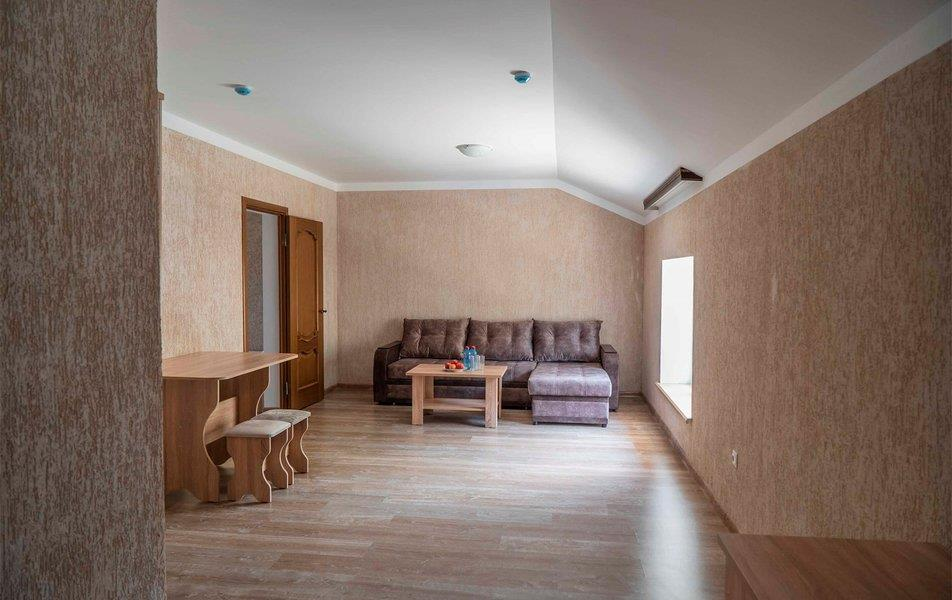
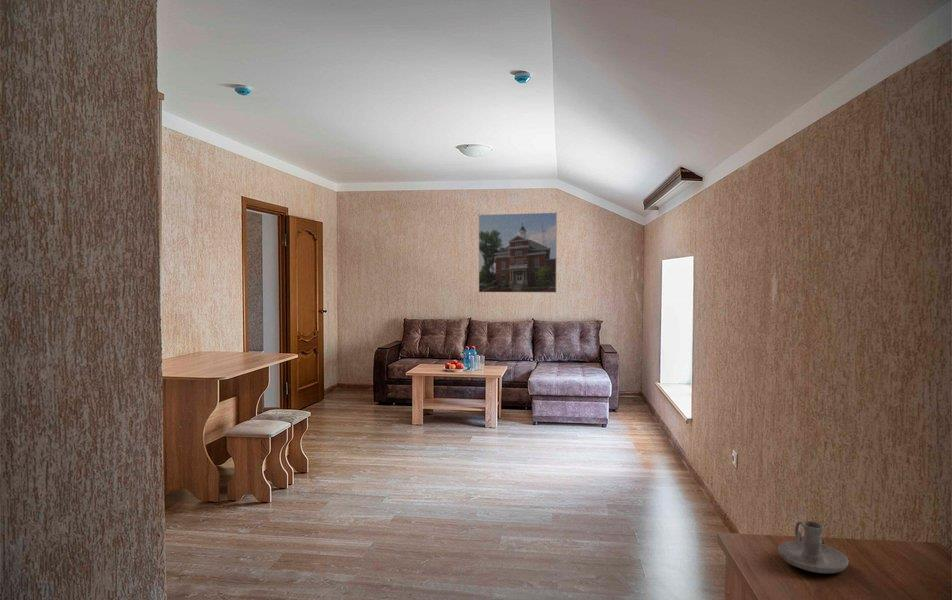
+ candle holder (809, 541)
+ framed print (517, 253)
